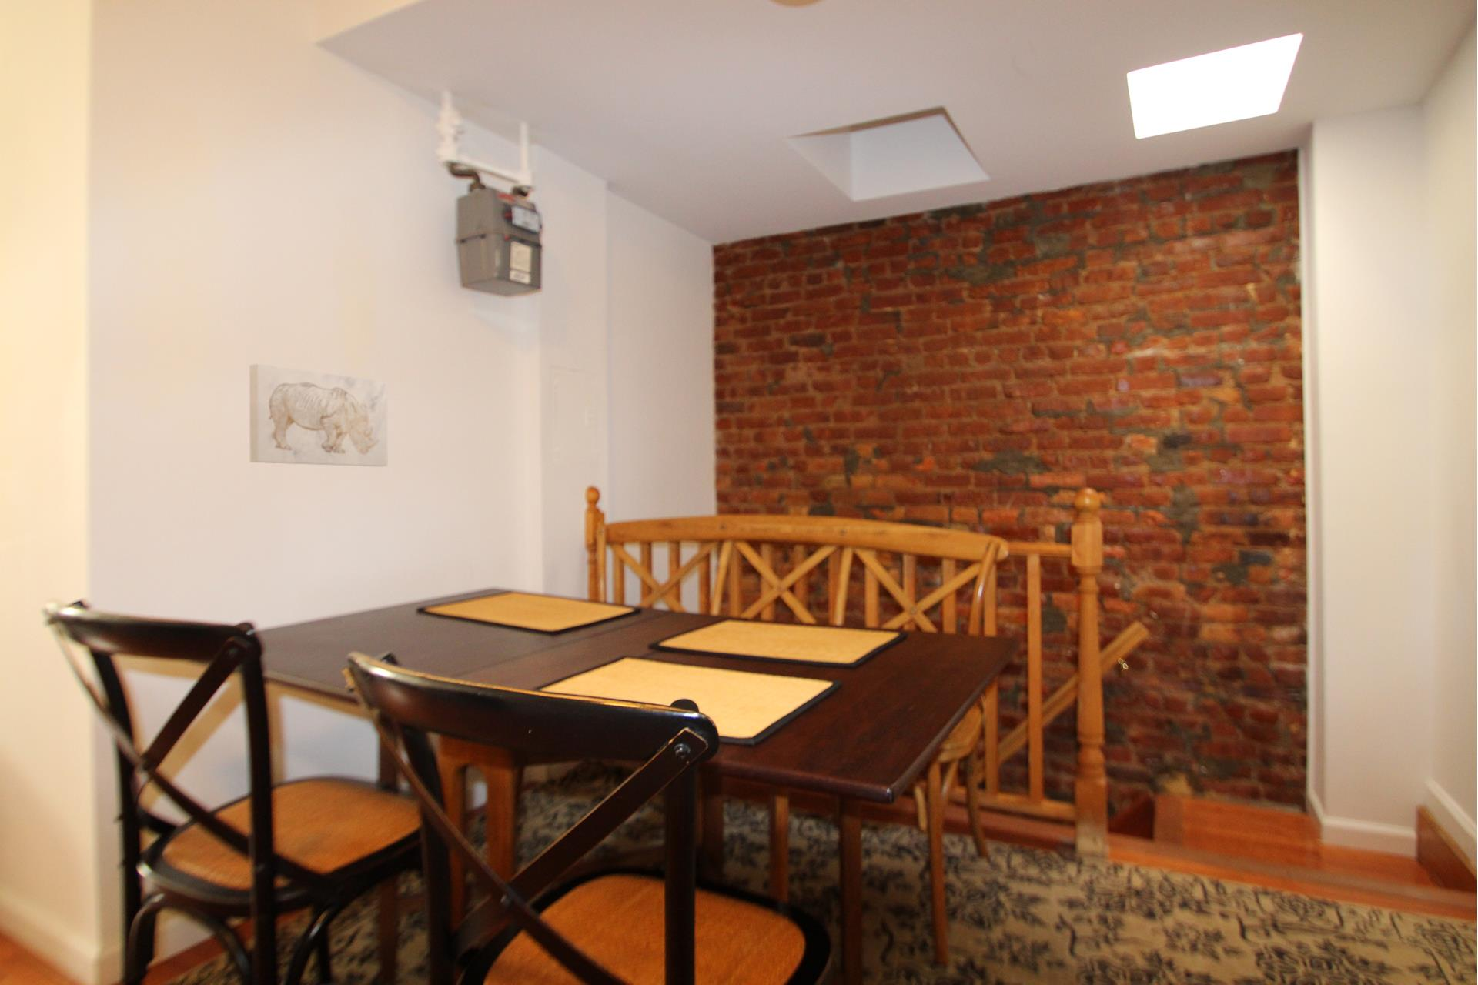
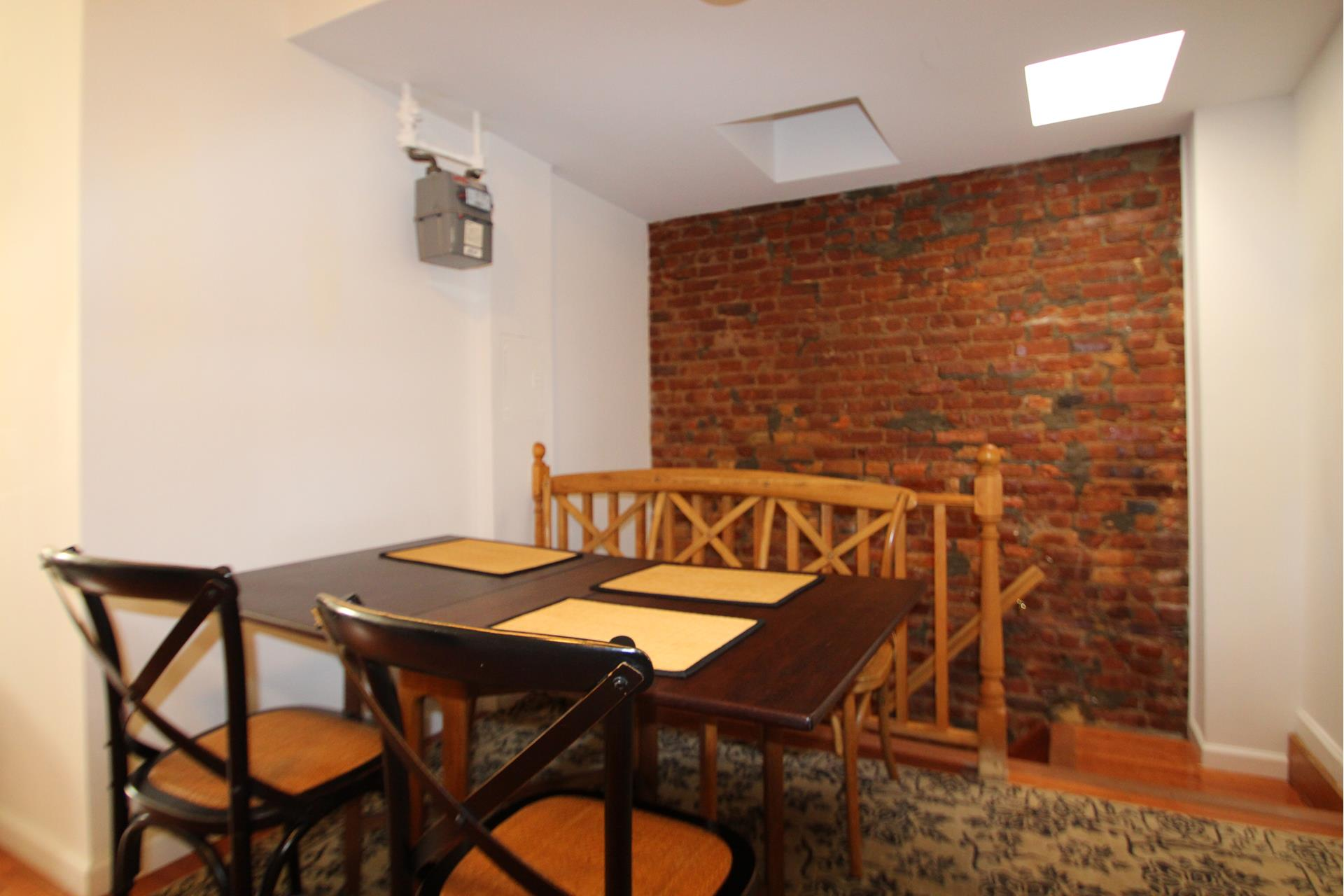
- wall art (322, 419)
